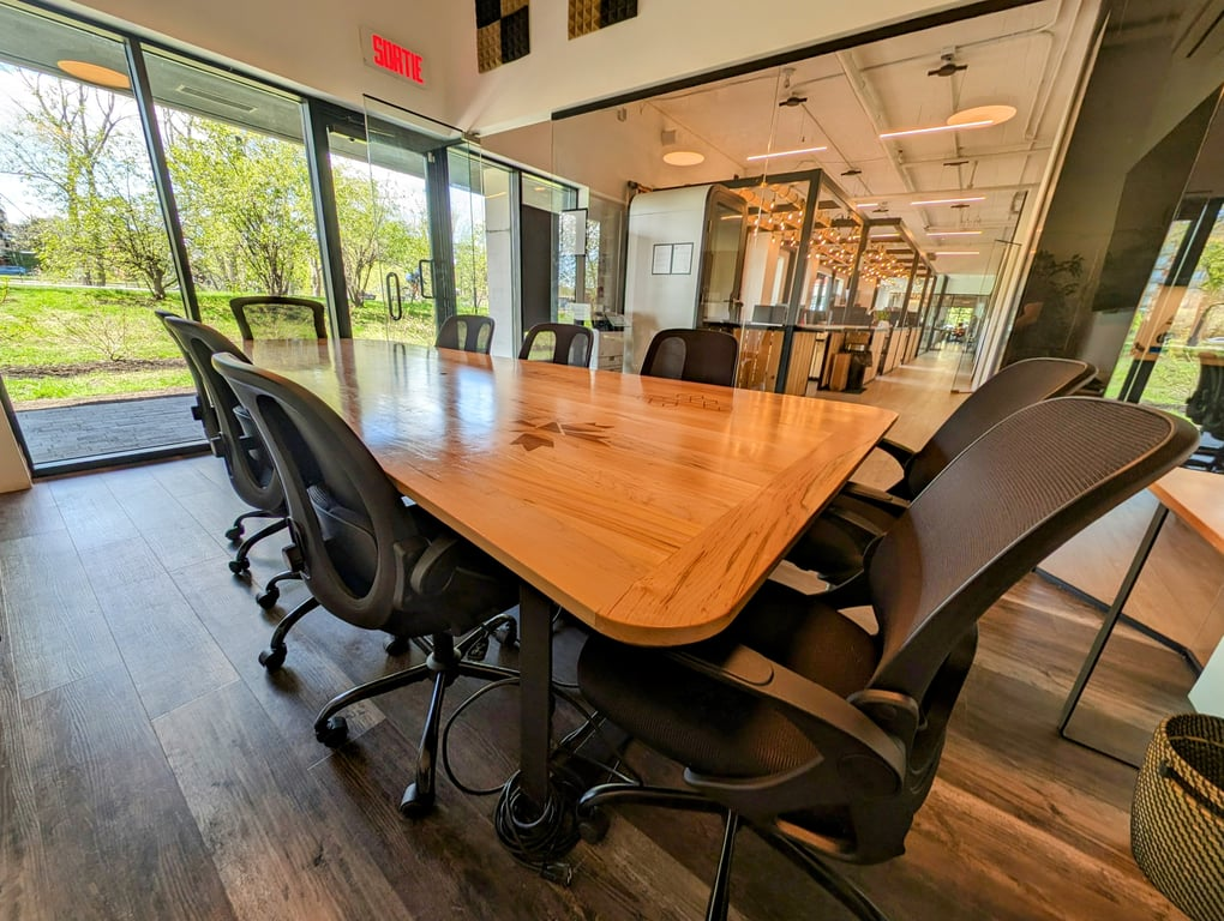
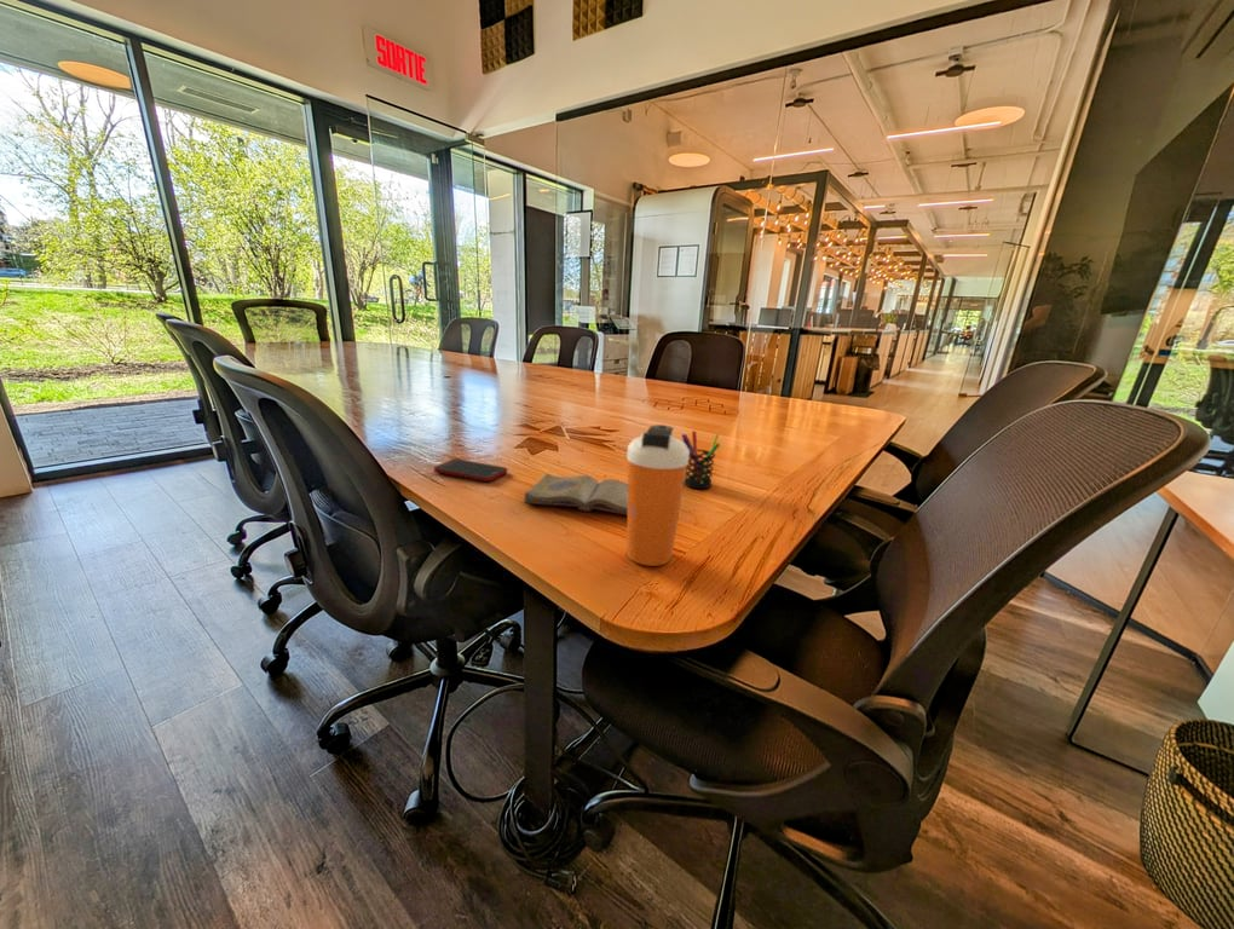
+ cell phone (471, 469)
+ diary (592, 492)
+ pen holder (702, 457)
+ shaker bottle (653, 495)
